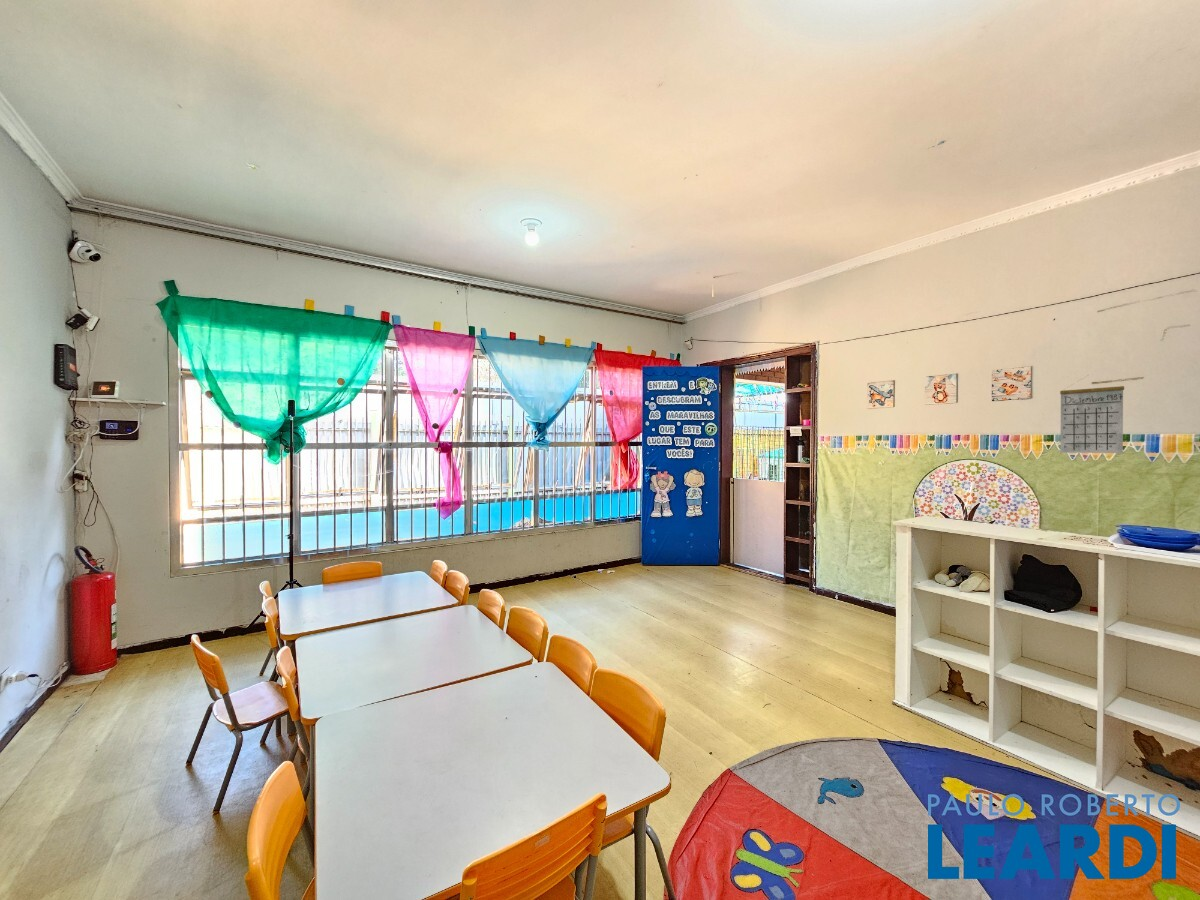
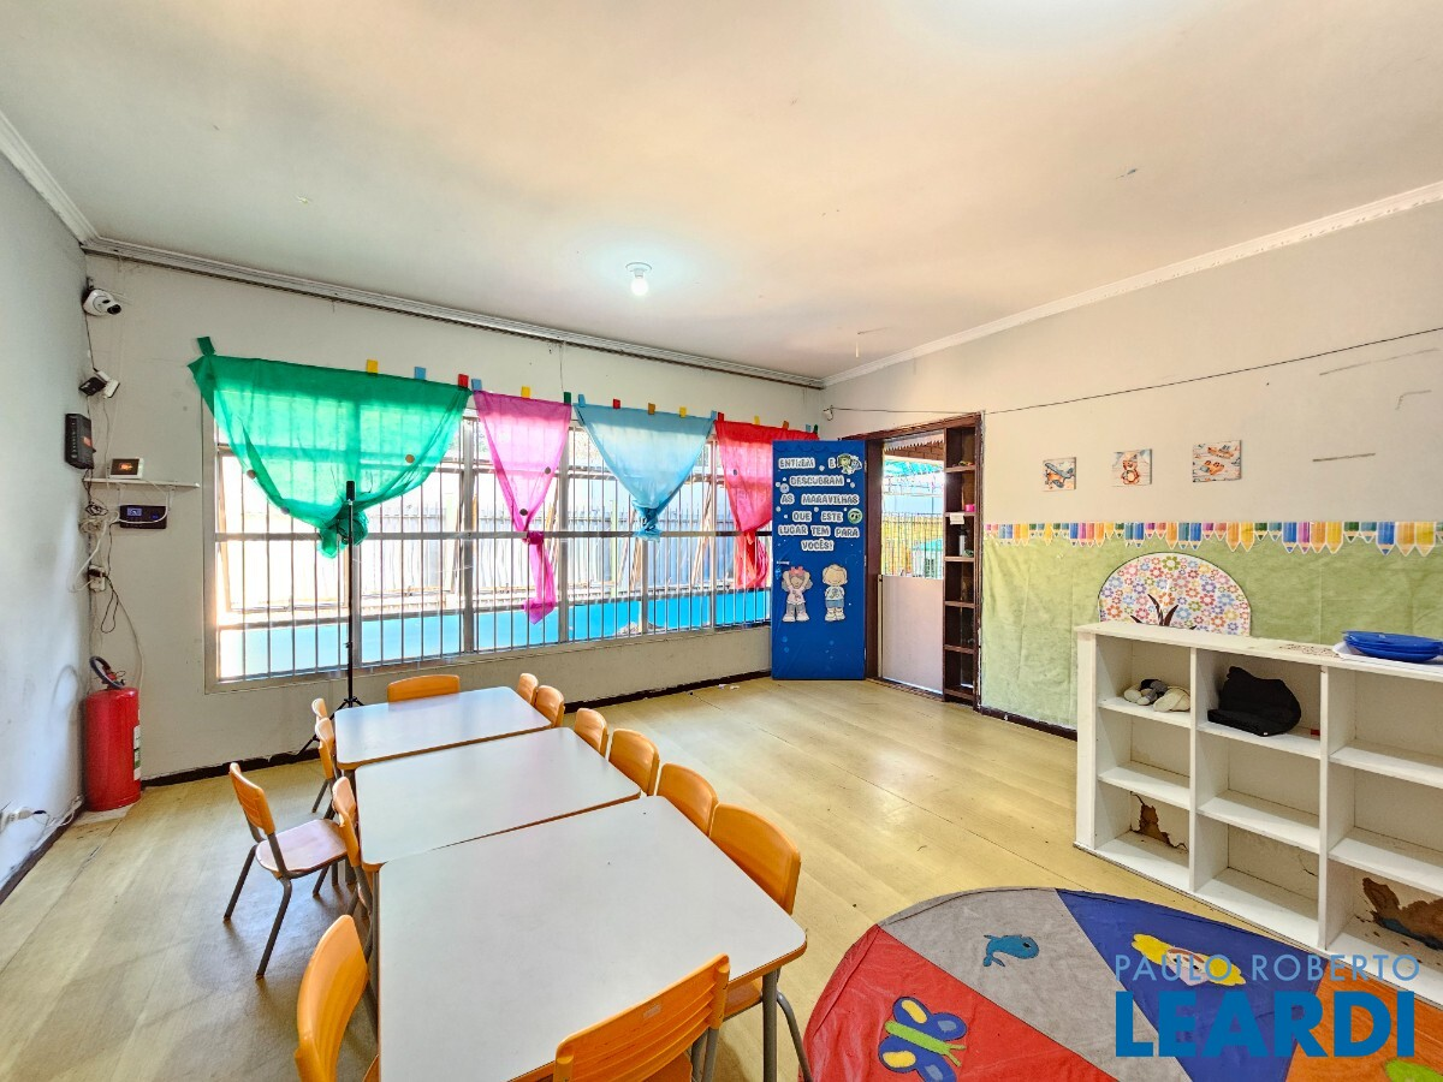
- calendar (1090, 413)
